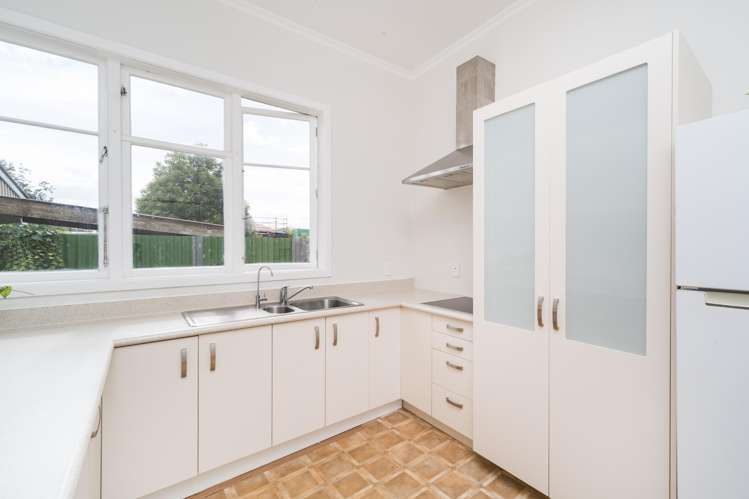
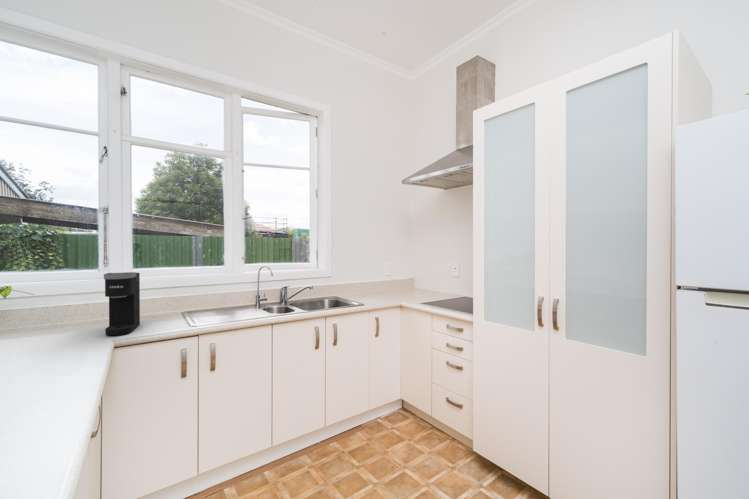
+ coffee maker (123, 300)
